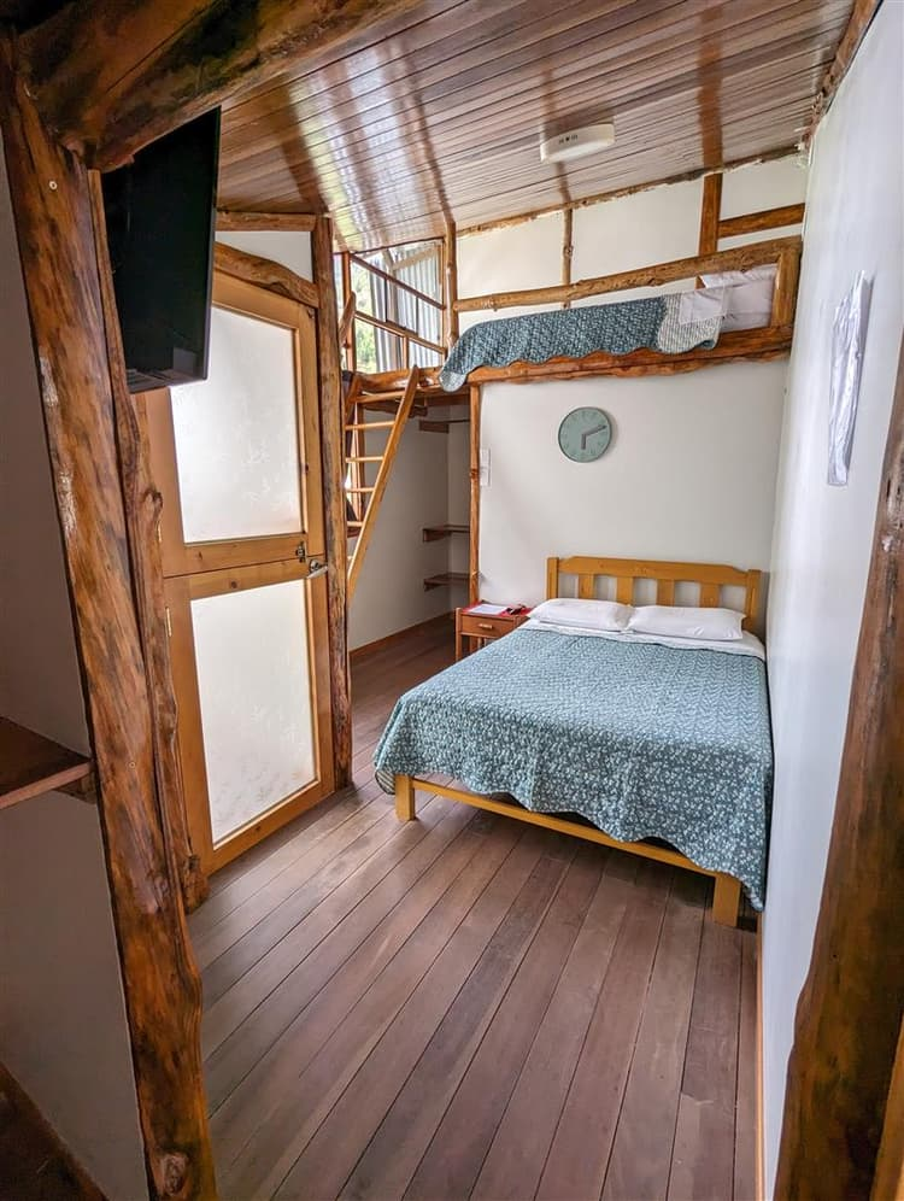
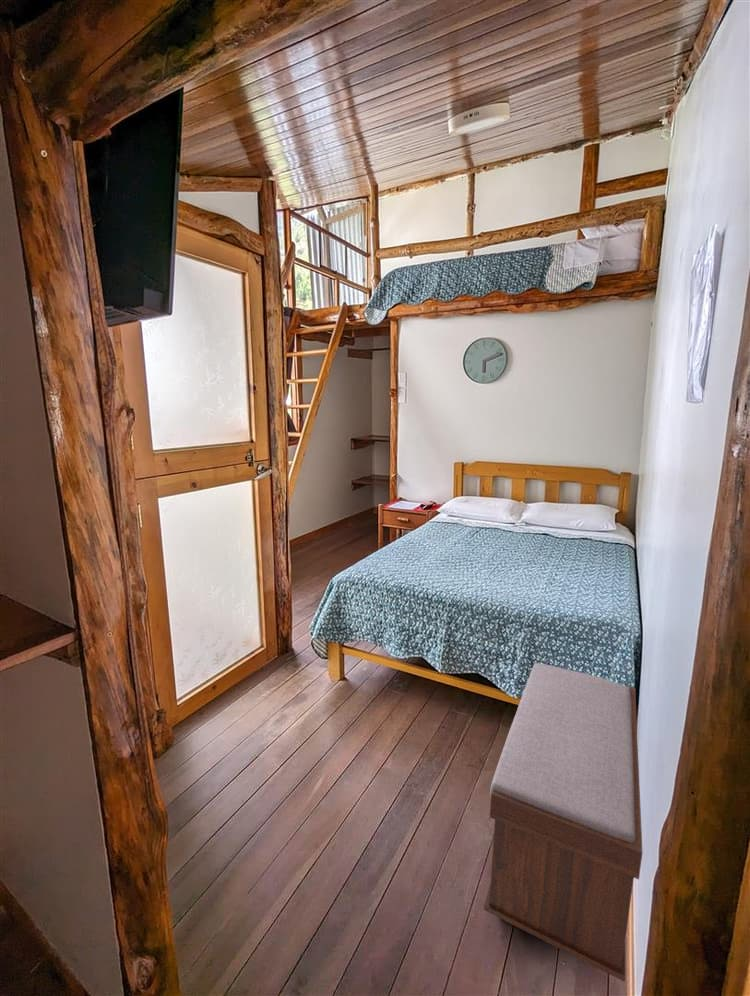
+ bench (567, 786)
